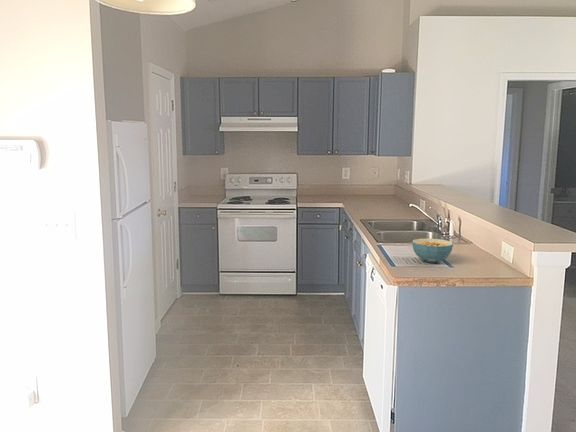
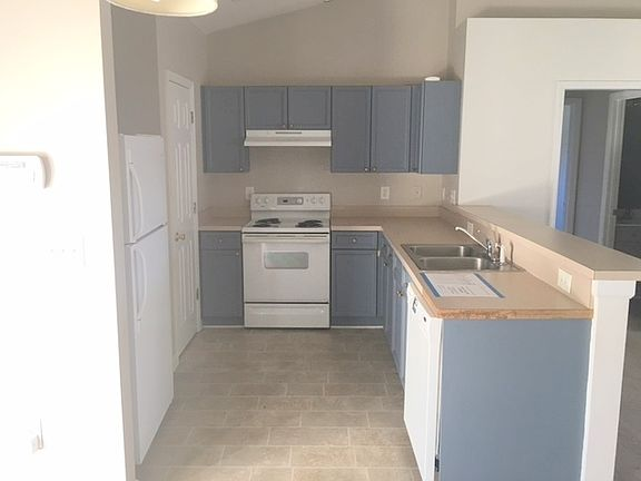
- cereal bowl (432, 251)
